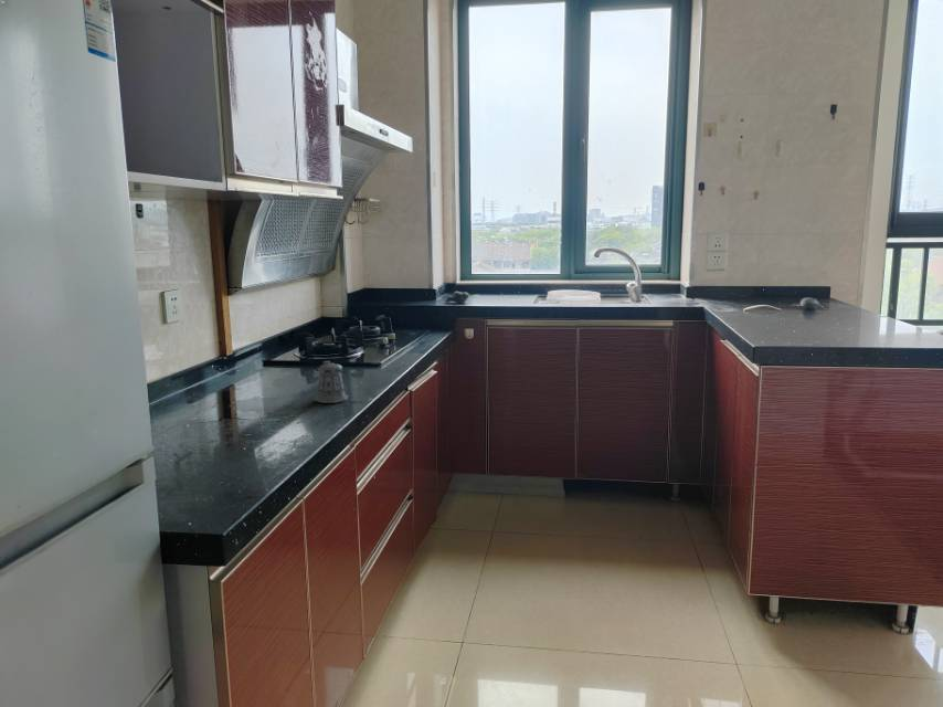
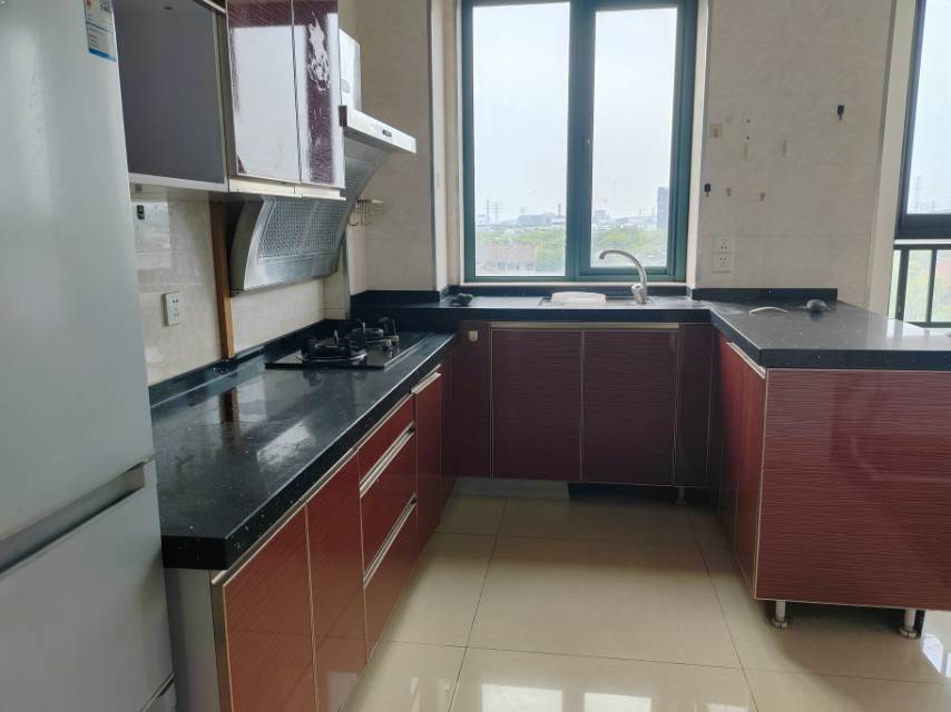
- pepper shaker (331, 381)
